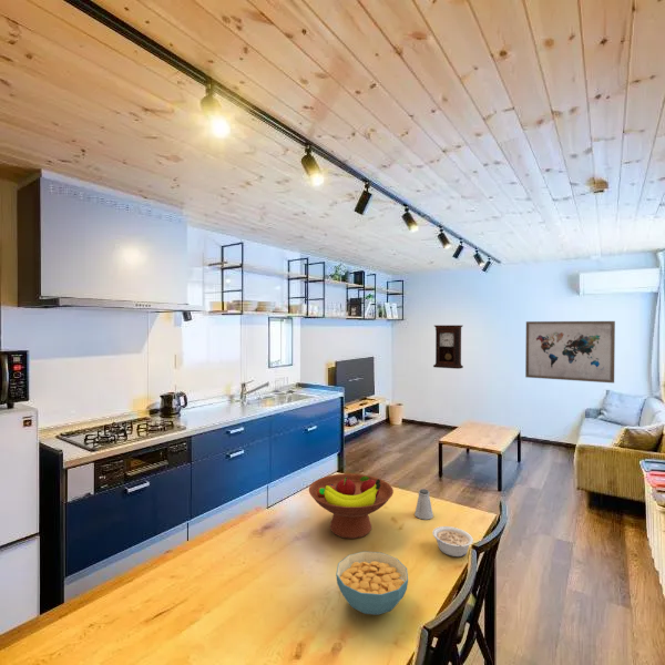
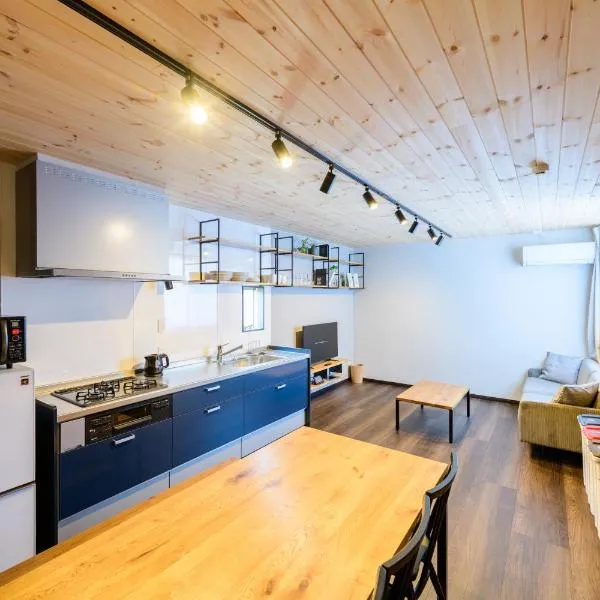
- fruit bowl (350, 501)
- wall art (567, 350)
- pendulum clock (447, 346)
- saltshaker (423, 502)
- cereal bowl (371, 589)
- legume (453, 541)
